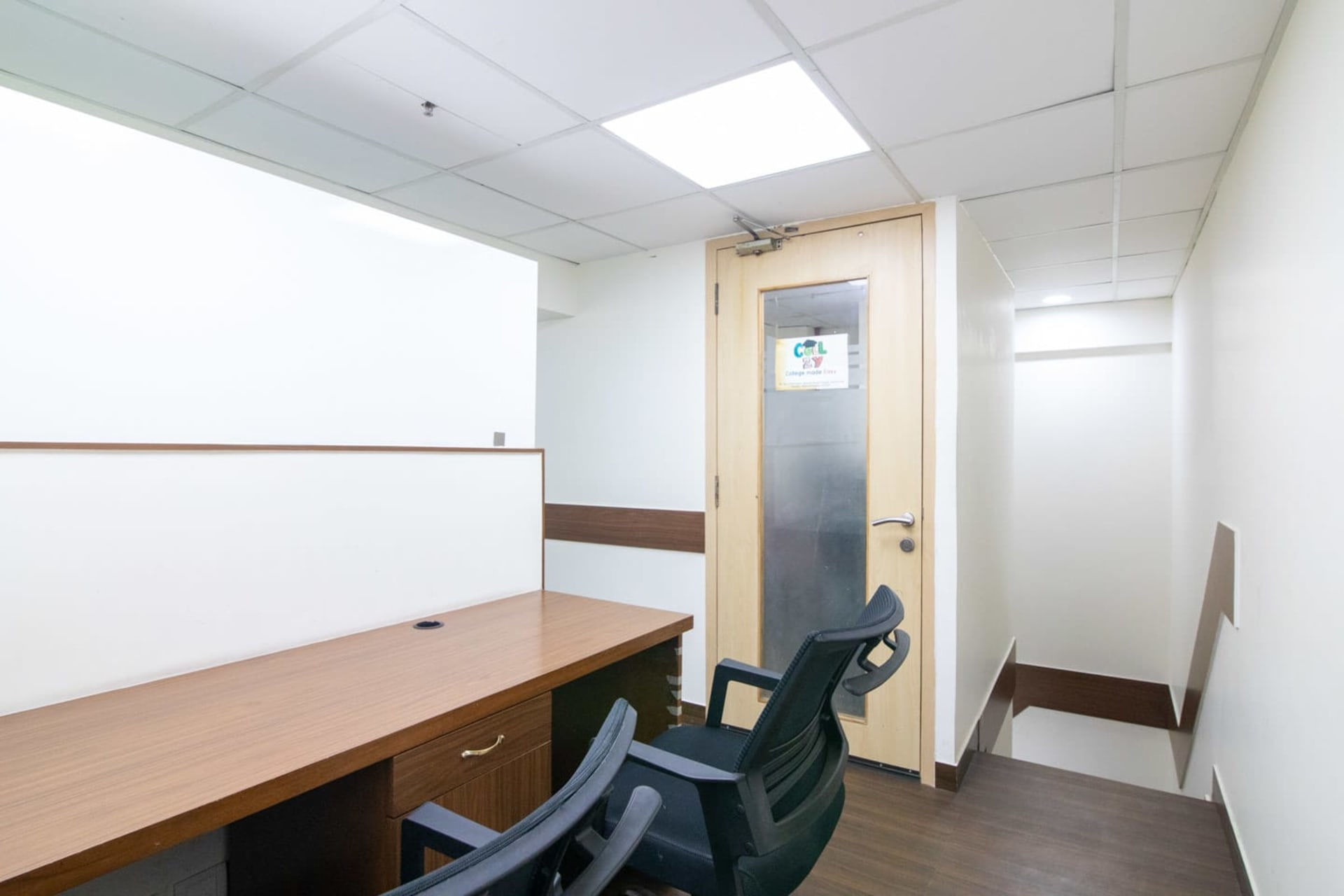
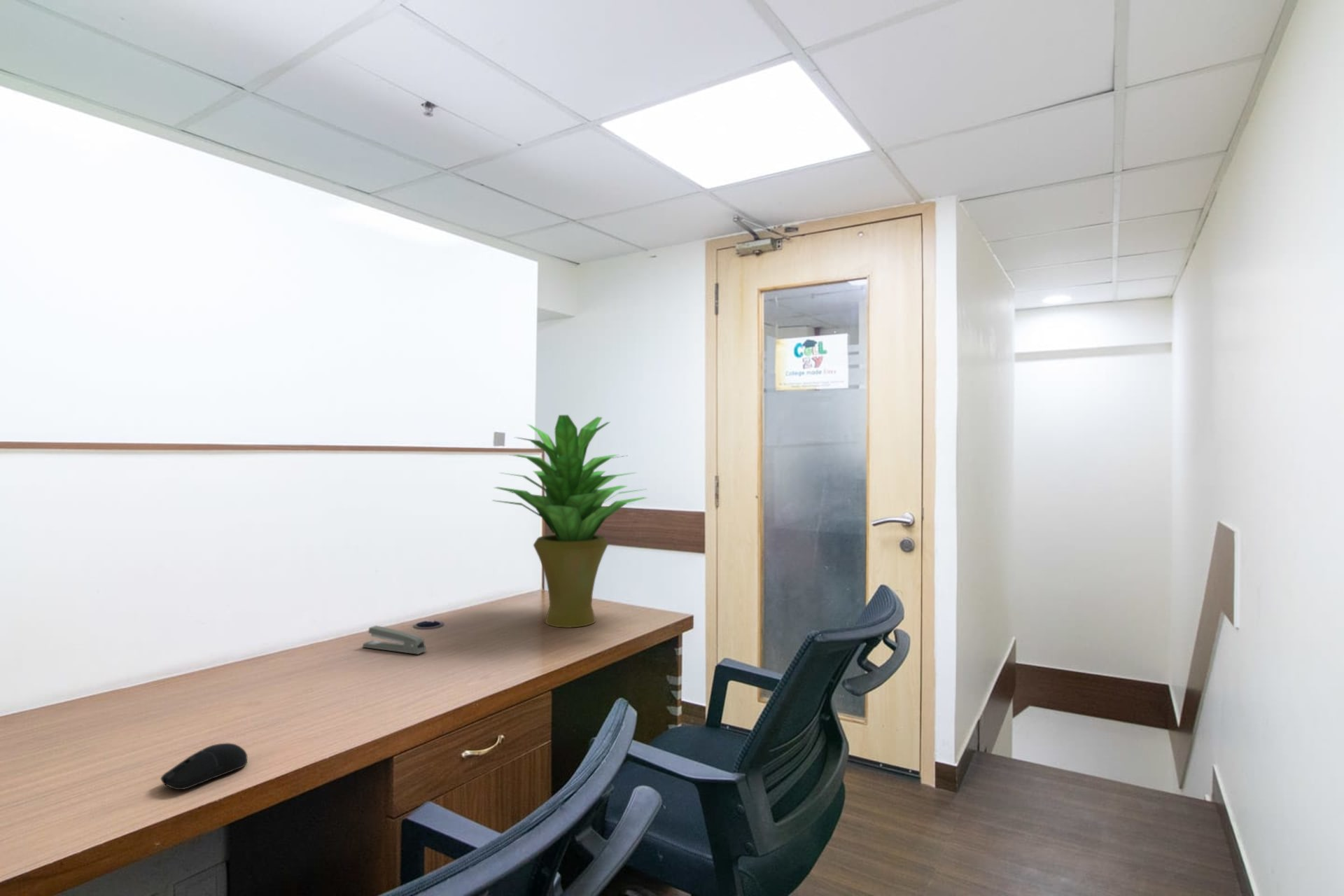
+ computer mouse (206, 762)
+ potted plant (569, 518)
+ stapler (393, 638)
